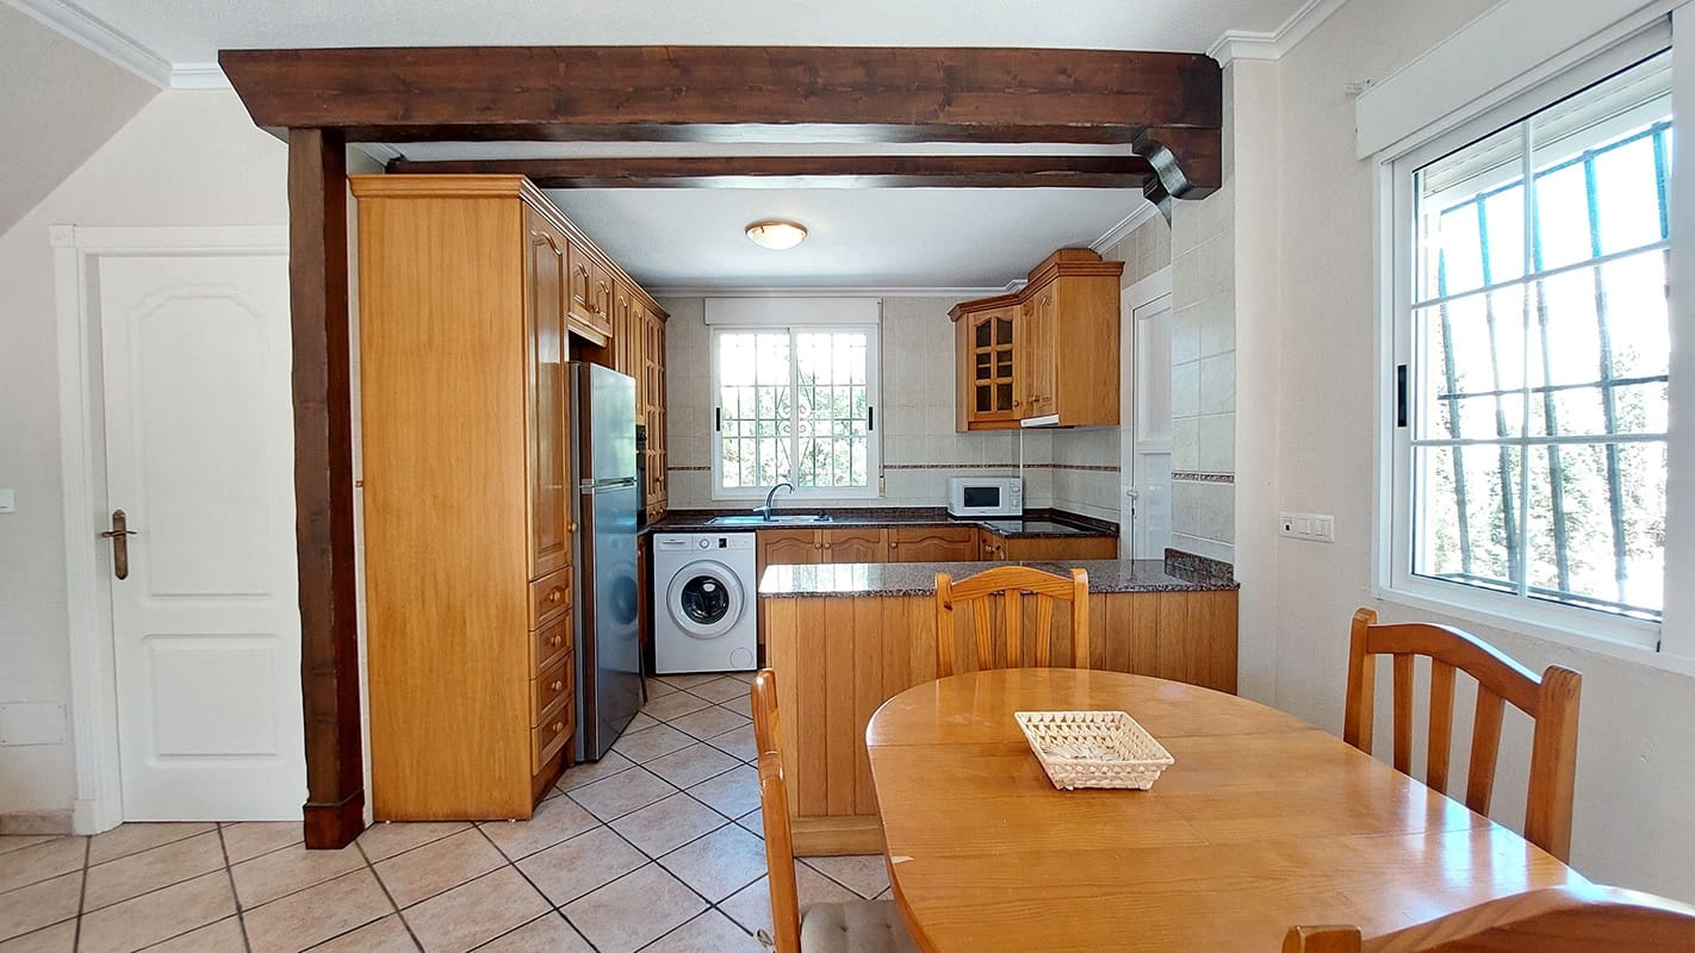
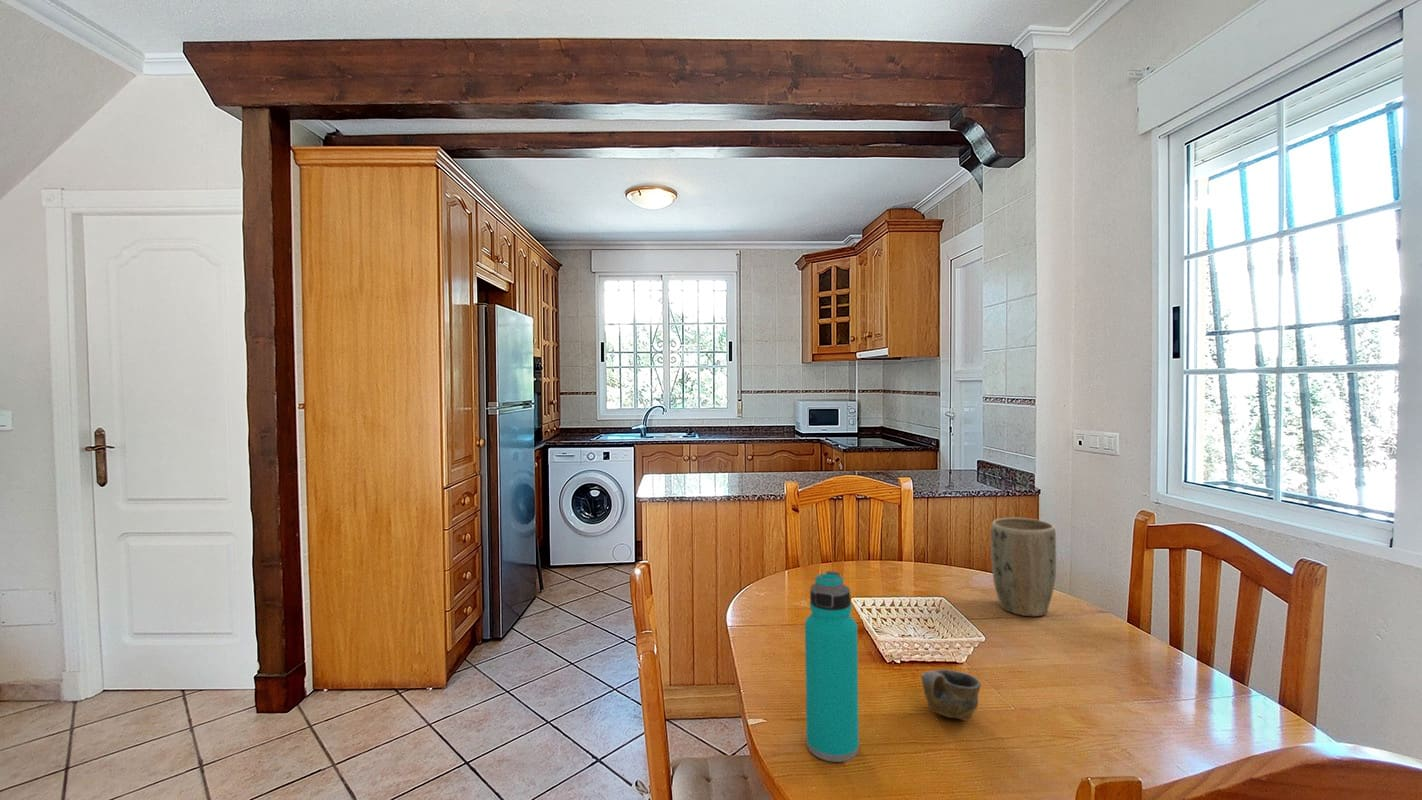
+ plant pot (1023, 566)
+ water bottle (831, 660)
+ cup (946, 688)
